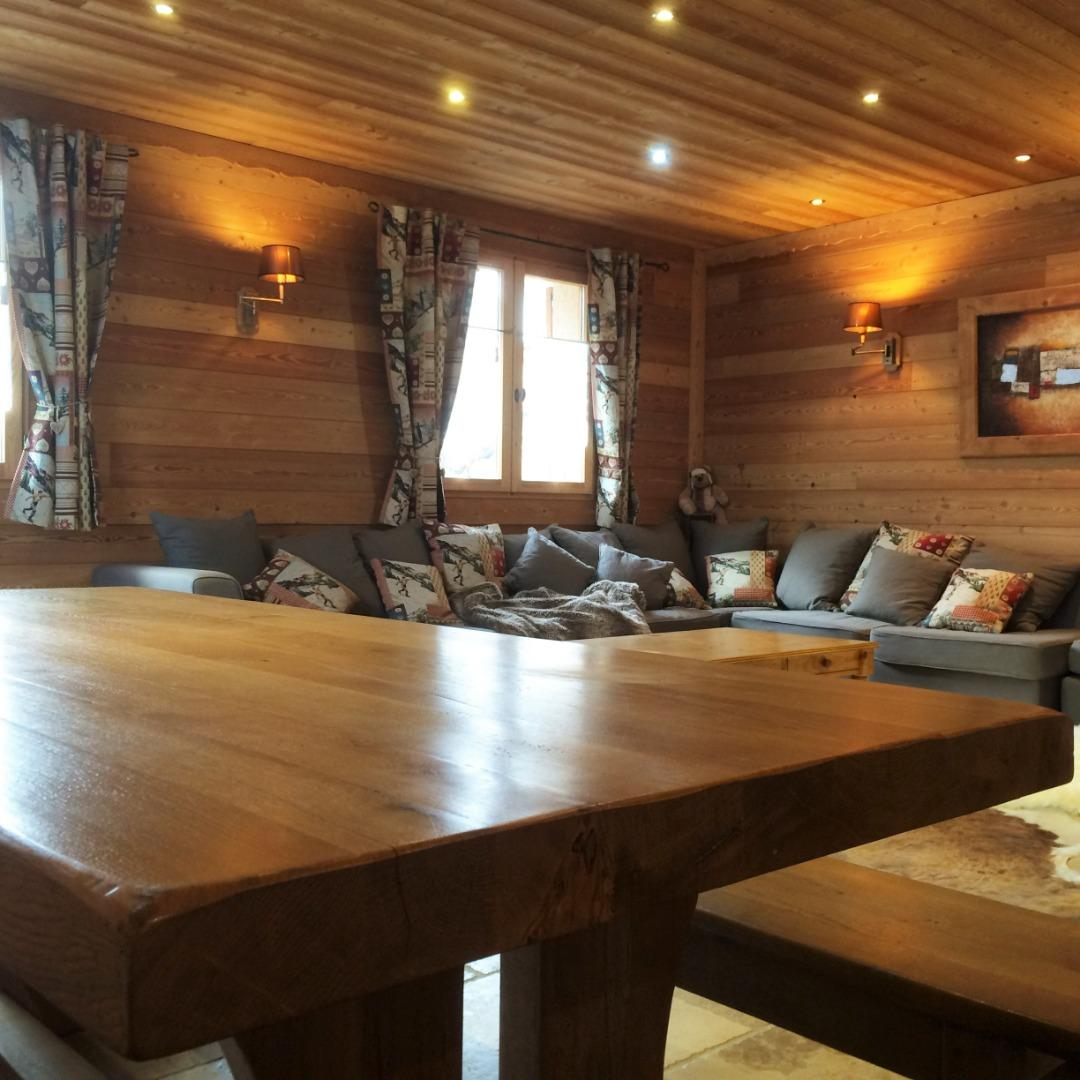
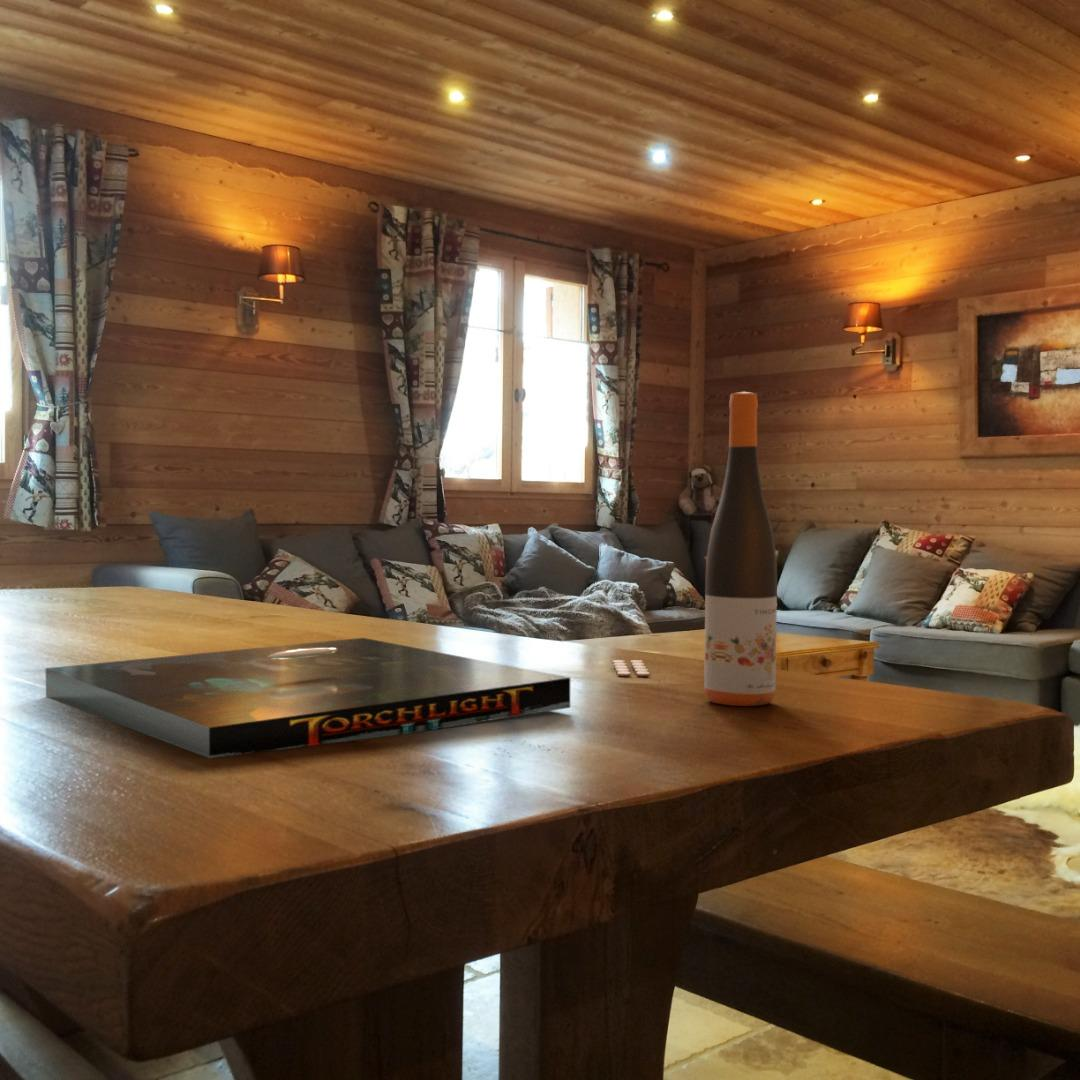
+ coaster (632, 666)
+ board game (303, 675)
+ wine bottle (741, 546)
